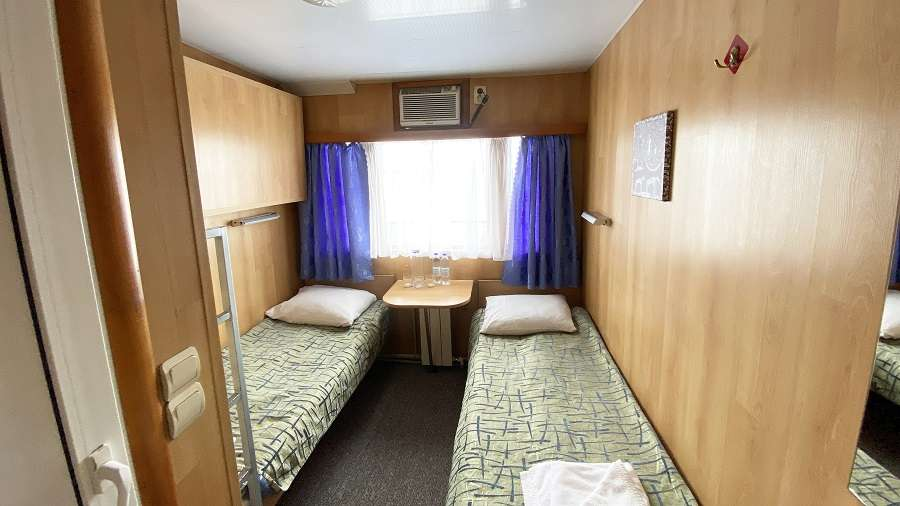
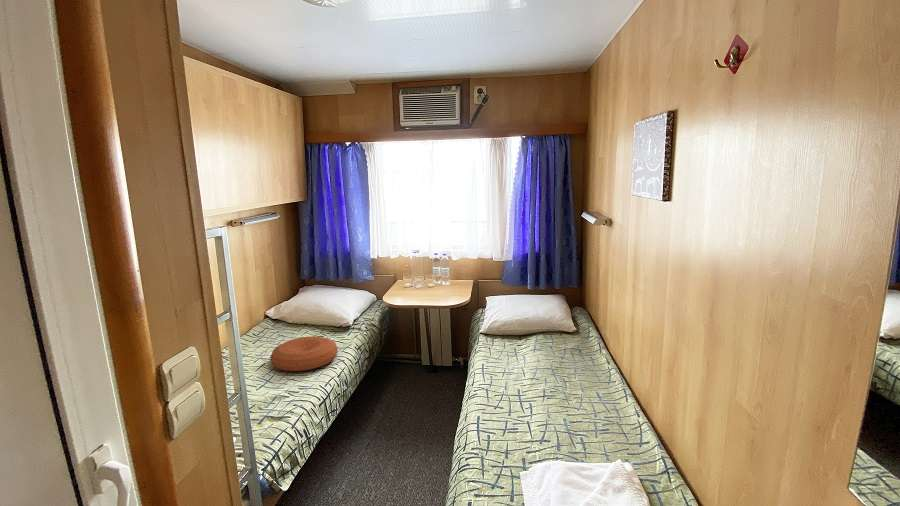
+ cushion (304, 352)
